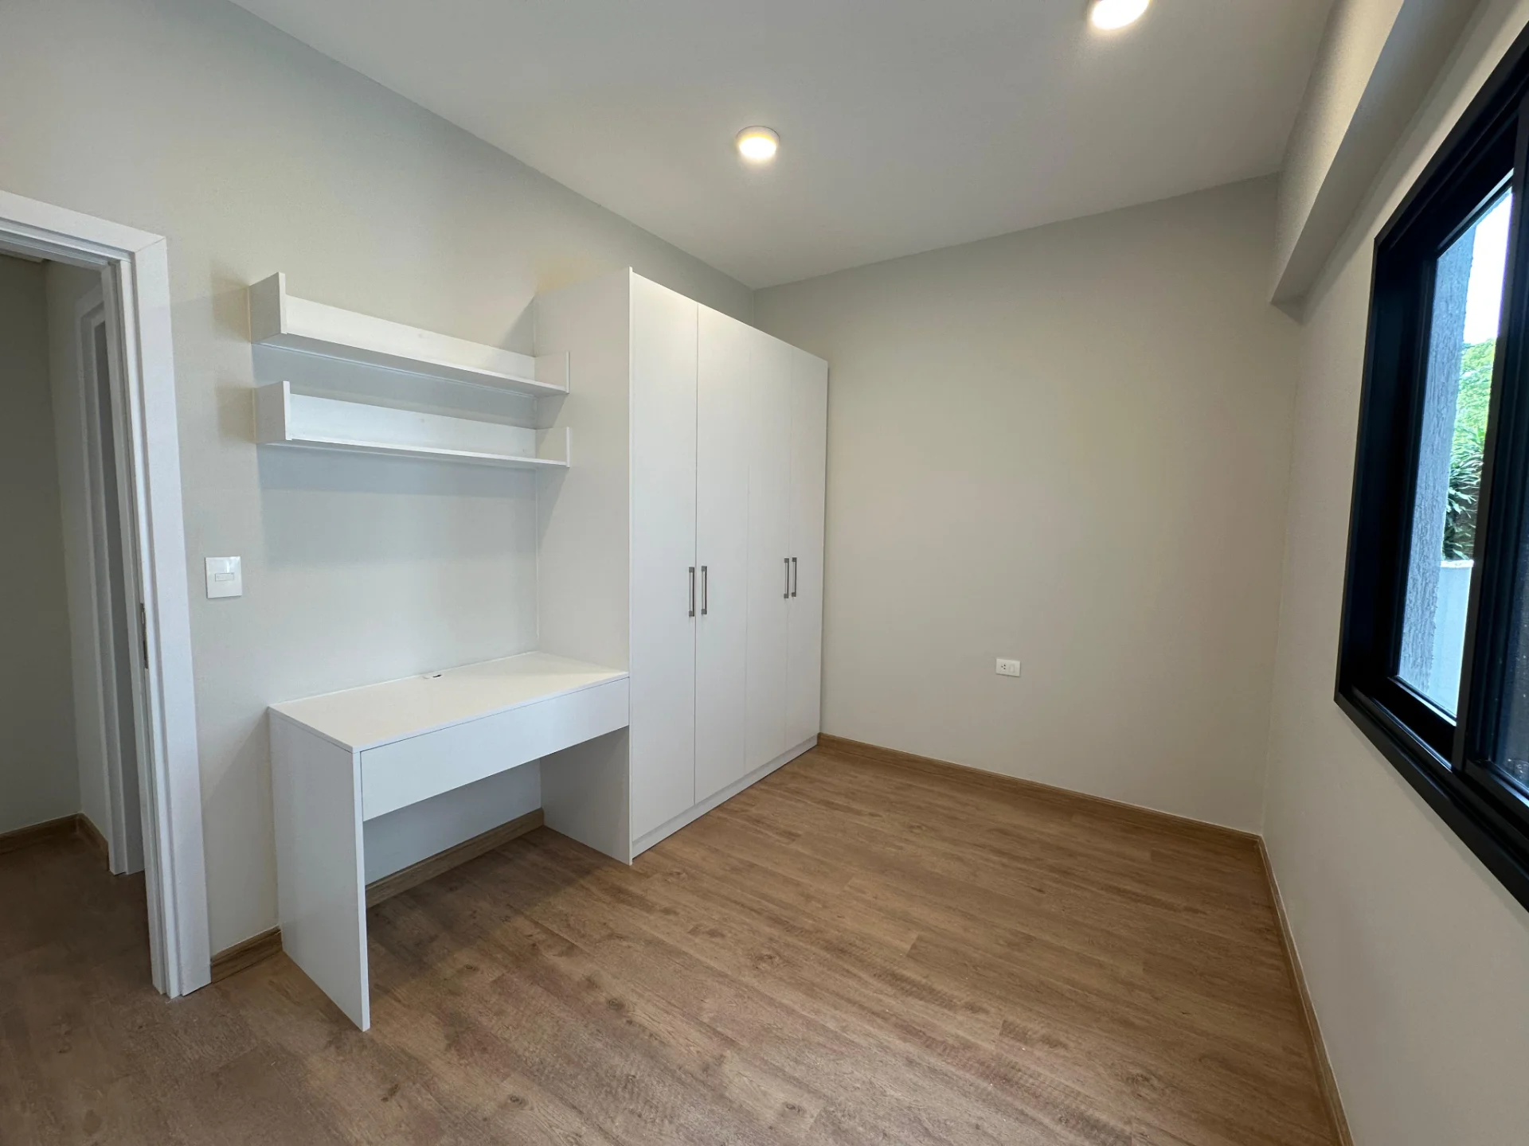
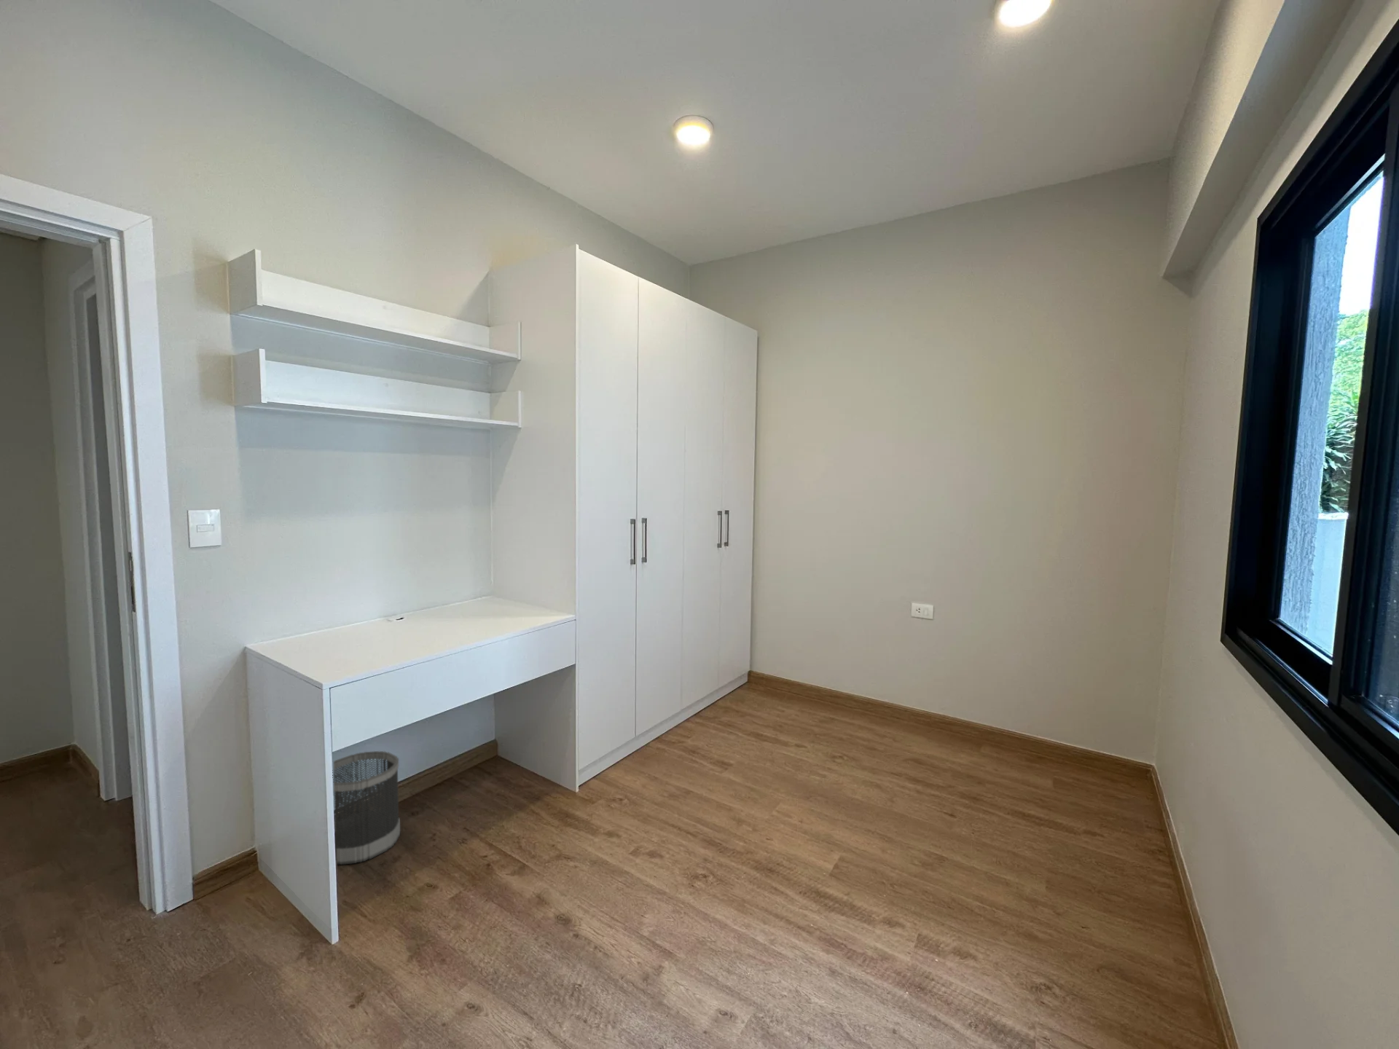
+ wastebasket (360, 804)
